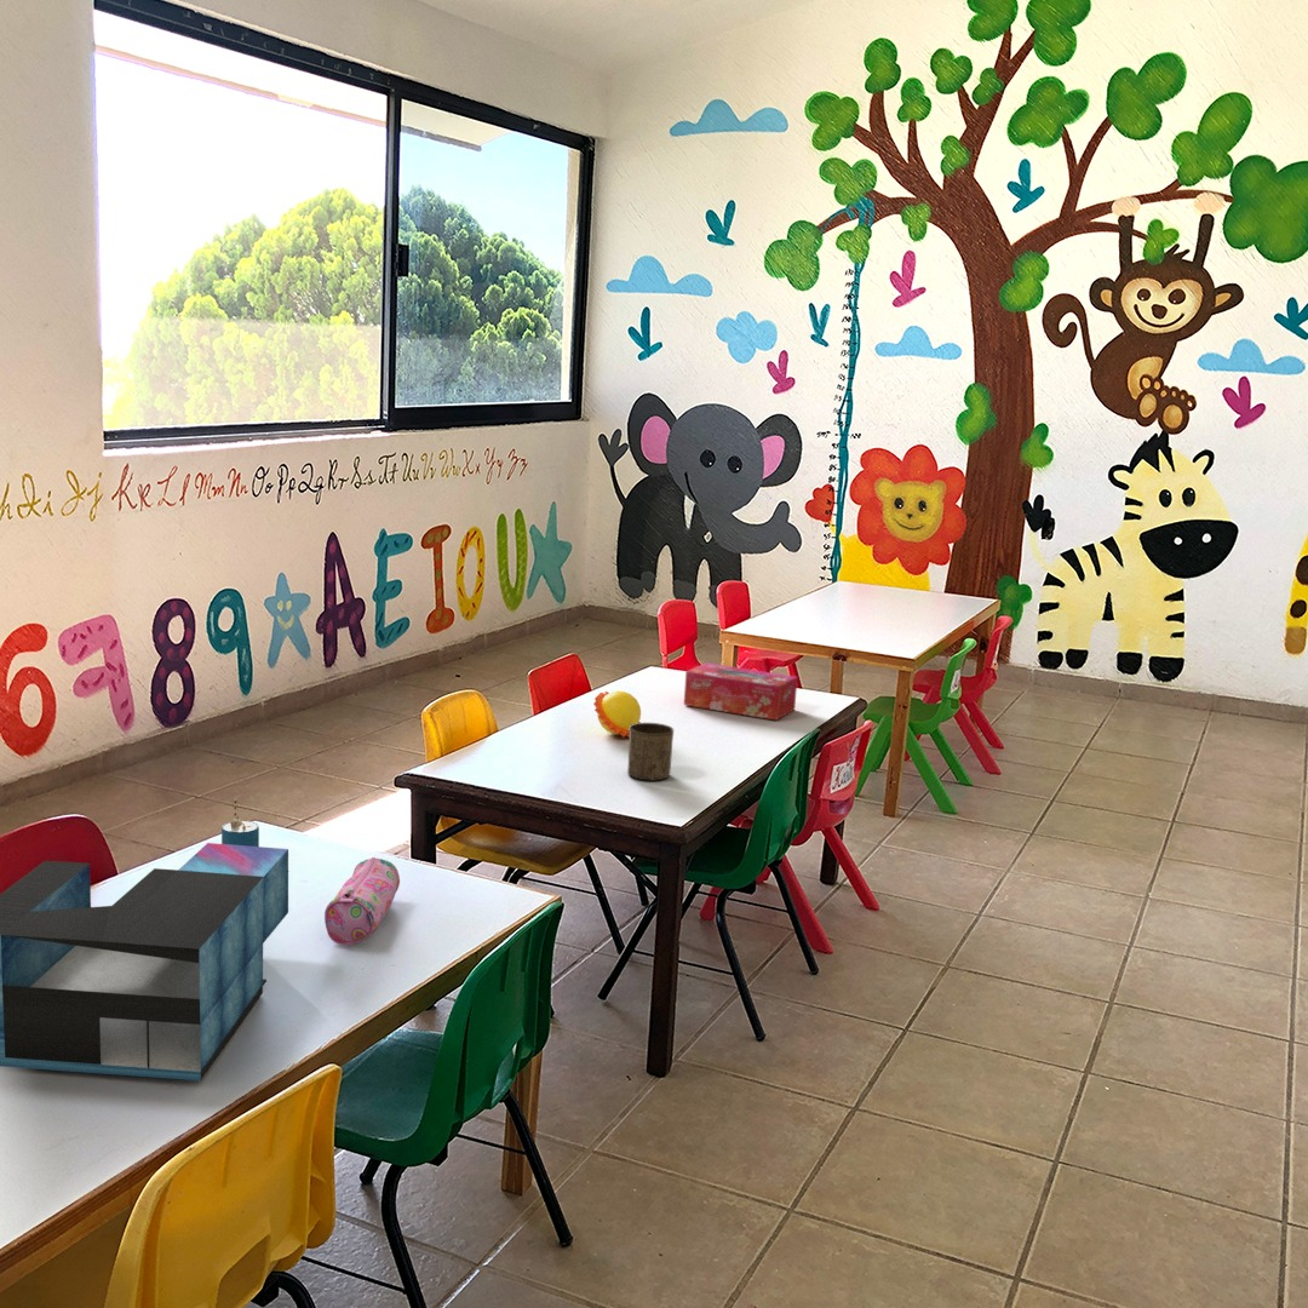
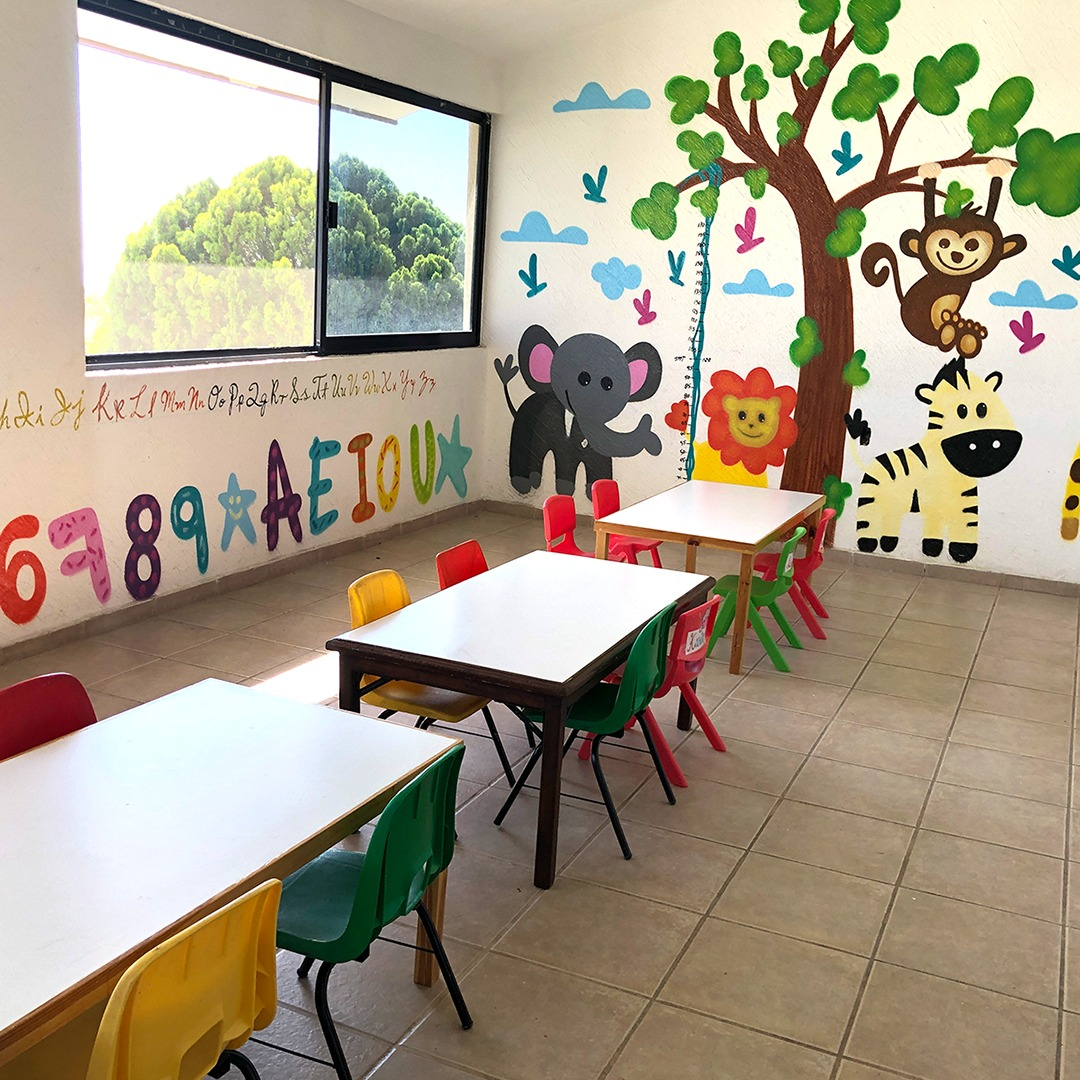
- pencil case (362, 899)
- toy ball (618, 712)
- cup (649, 751)
- tissue box (740, 690)
- architectural model (132, 946)
- cup (240, 832)
